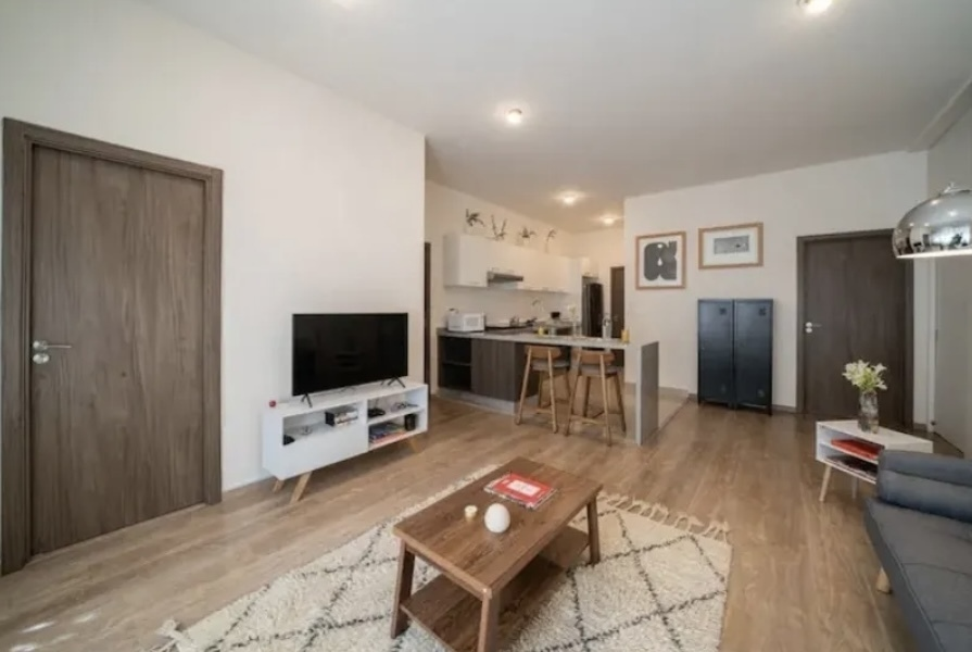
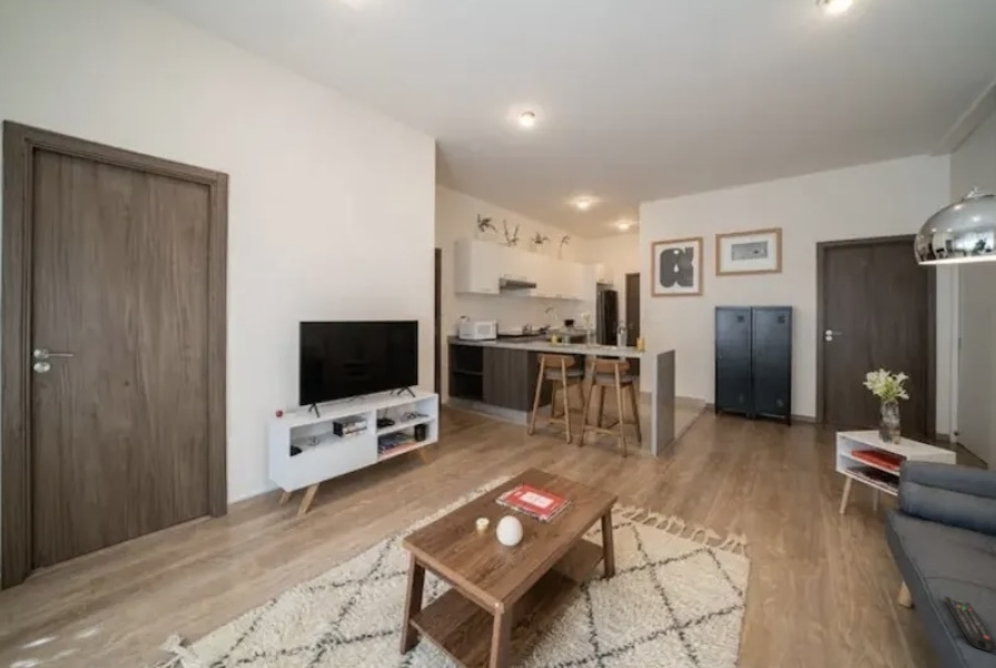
+ remote control (967, 620)
